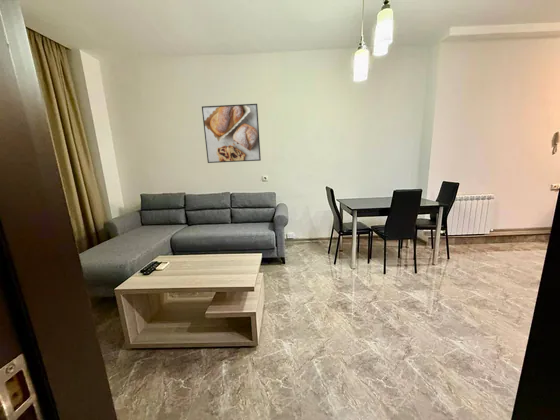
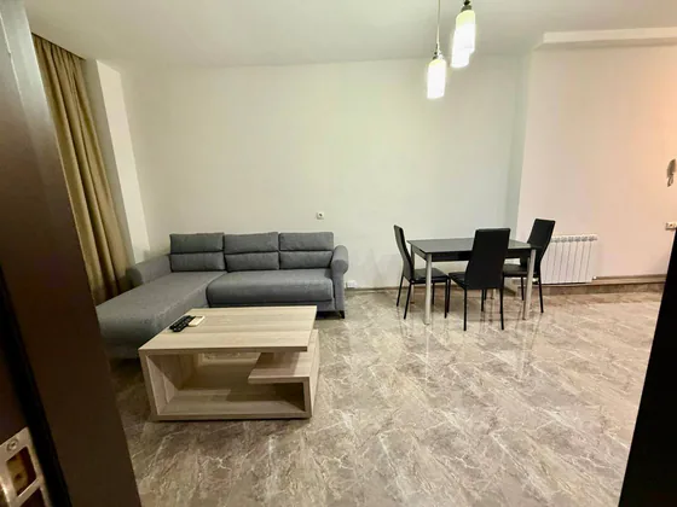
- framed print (231, 134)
